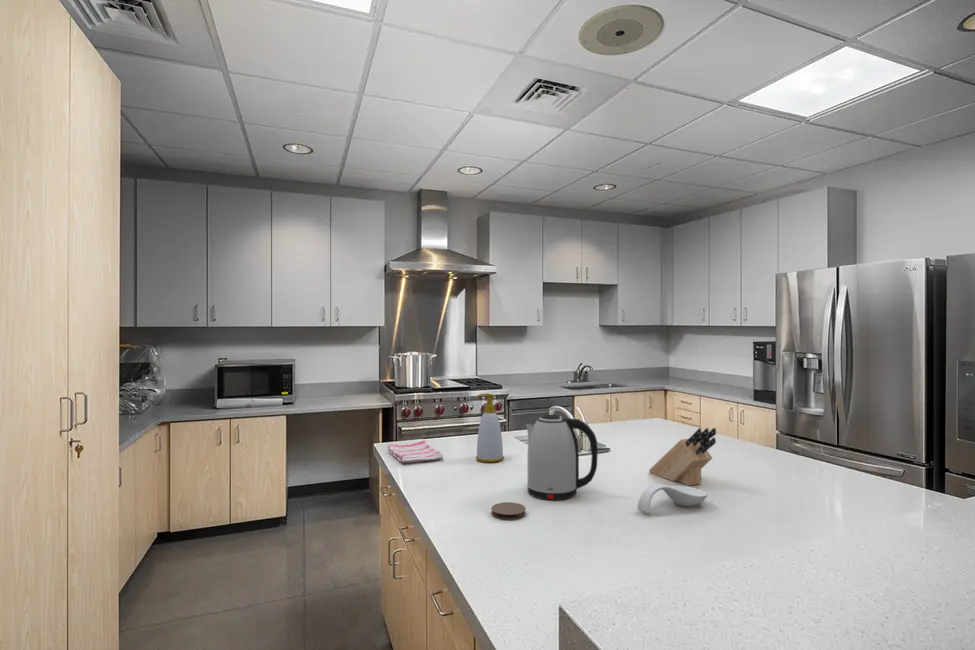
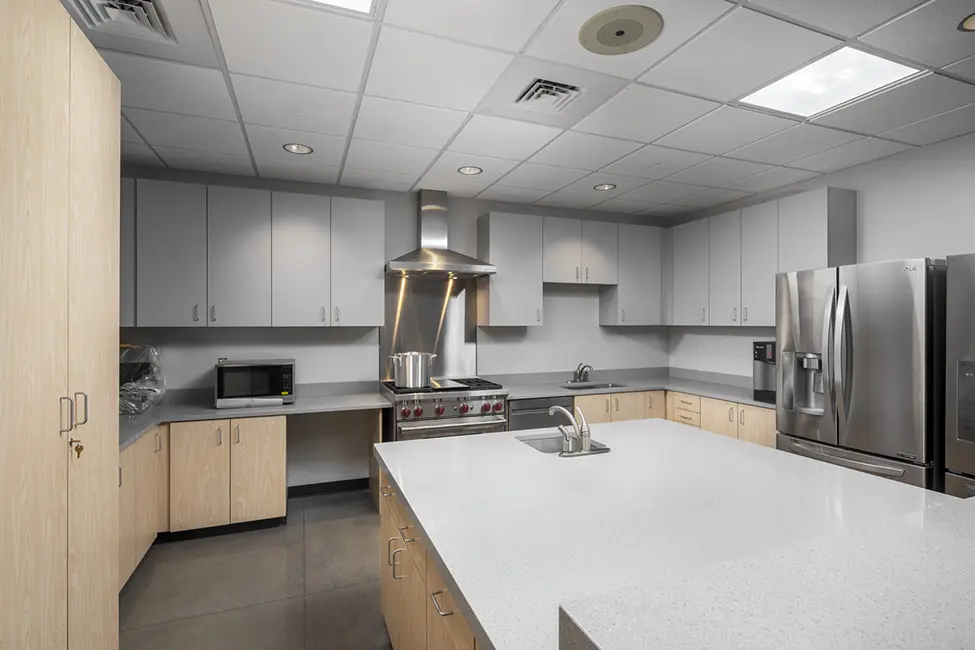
- soap bottle (489, 426)
- coaster (508, 510)
- knife block (683, 451)
- kettle (561, 453)
- dish towel (414, 451)
- spoon rest (672, 494)
